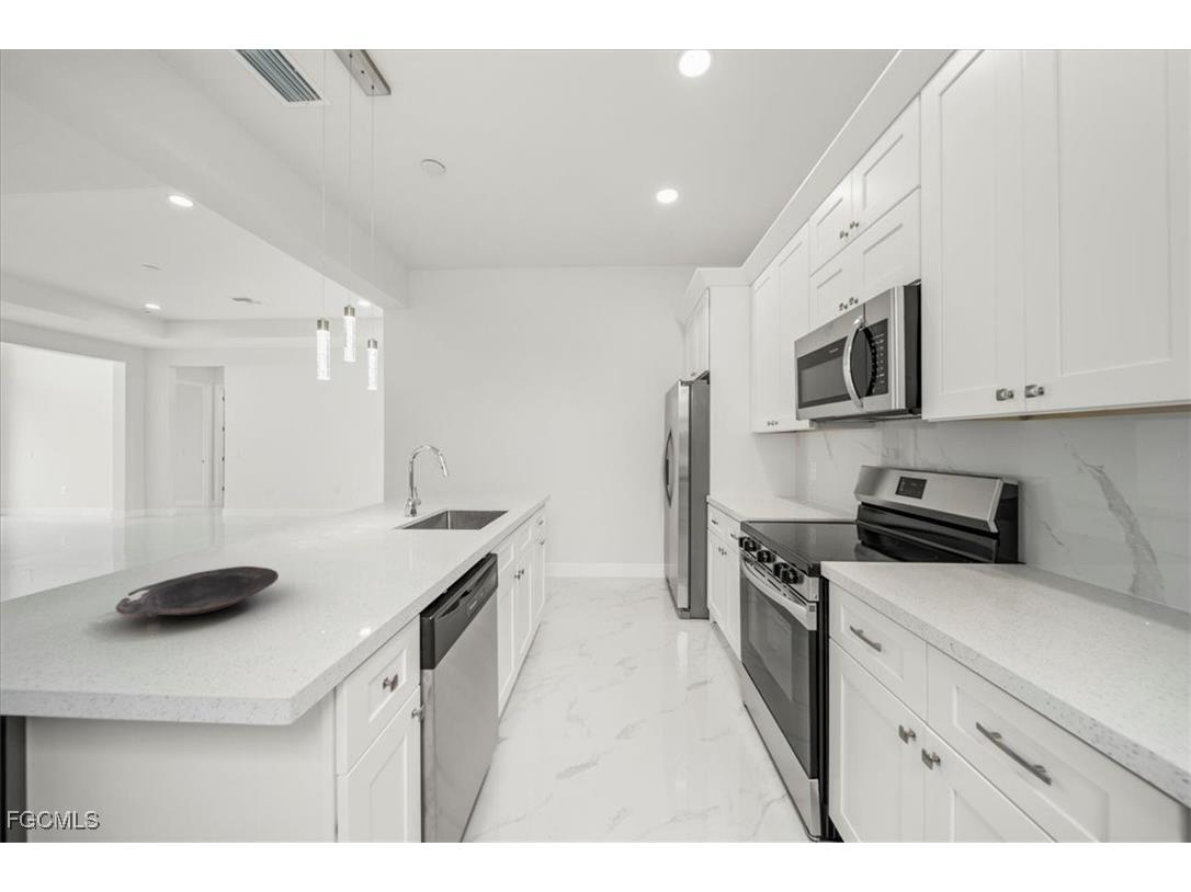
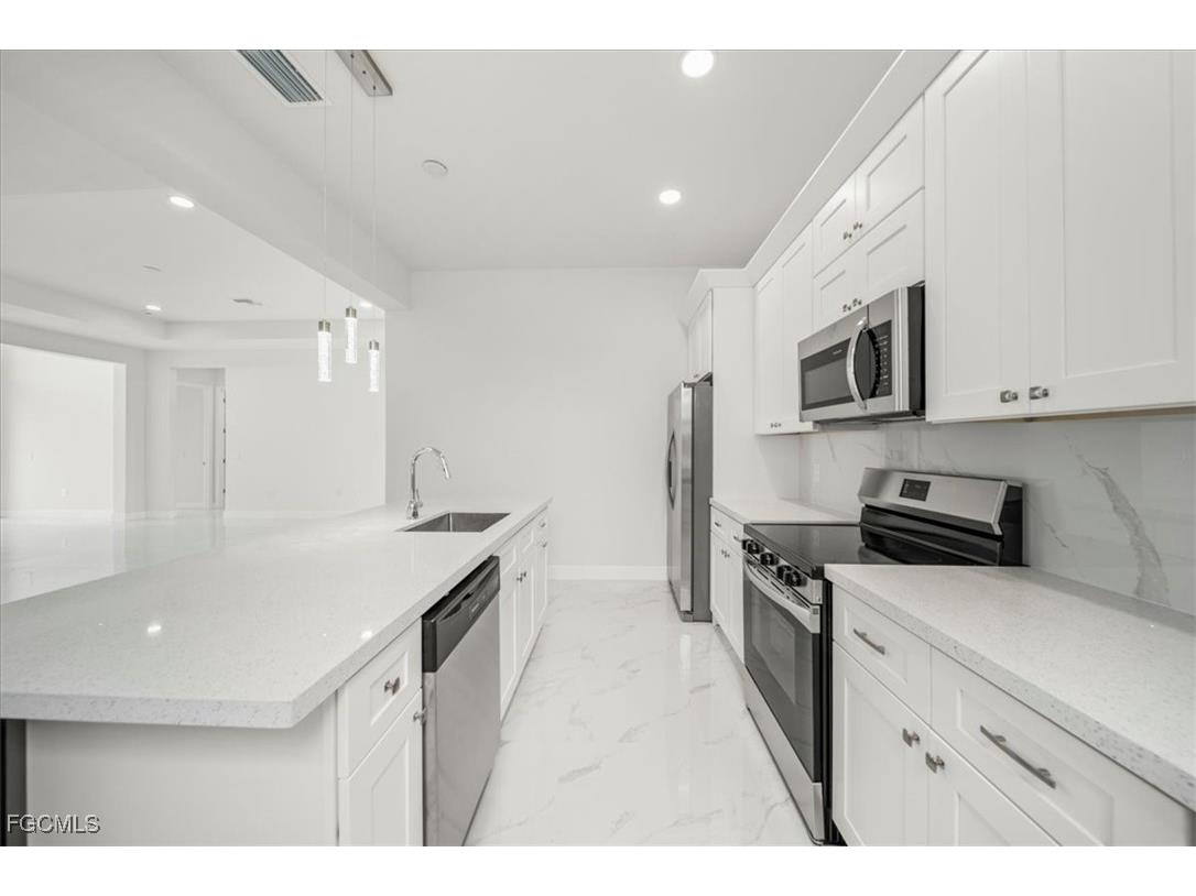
- bowl (203, 594)
